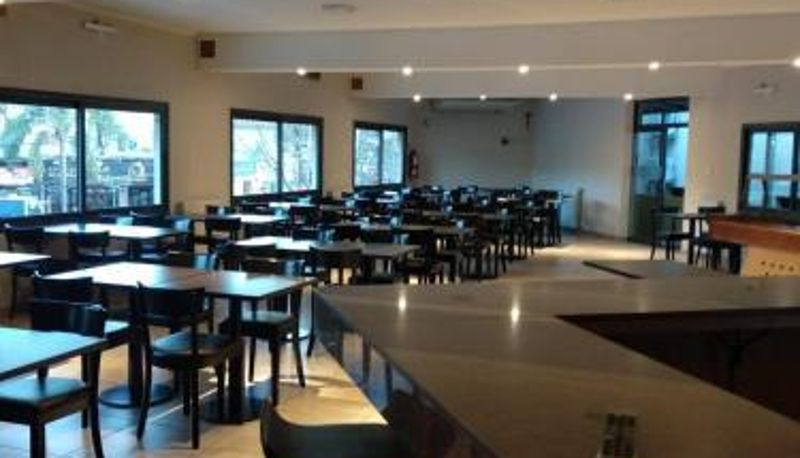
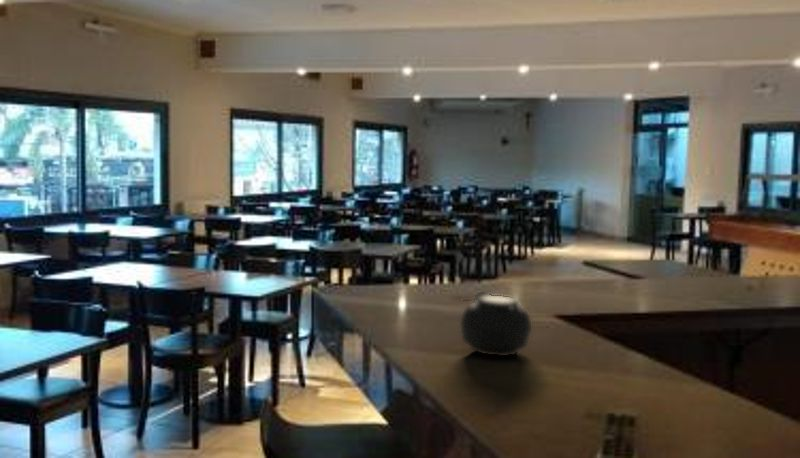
+ teapot (493, 323)
